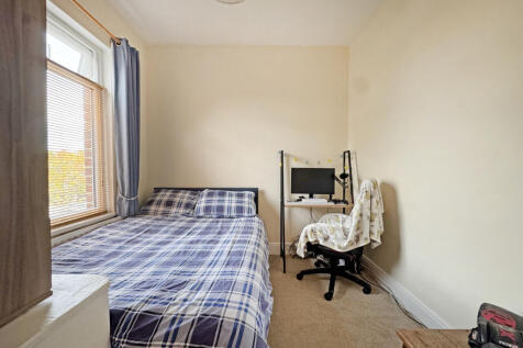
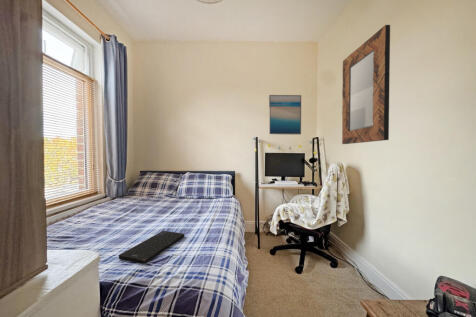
+ wall art (285, 114)
+ home mirror (361, 94)
+ smartphone (155, 244)
